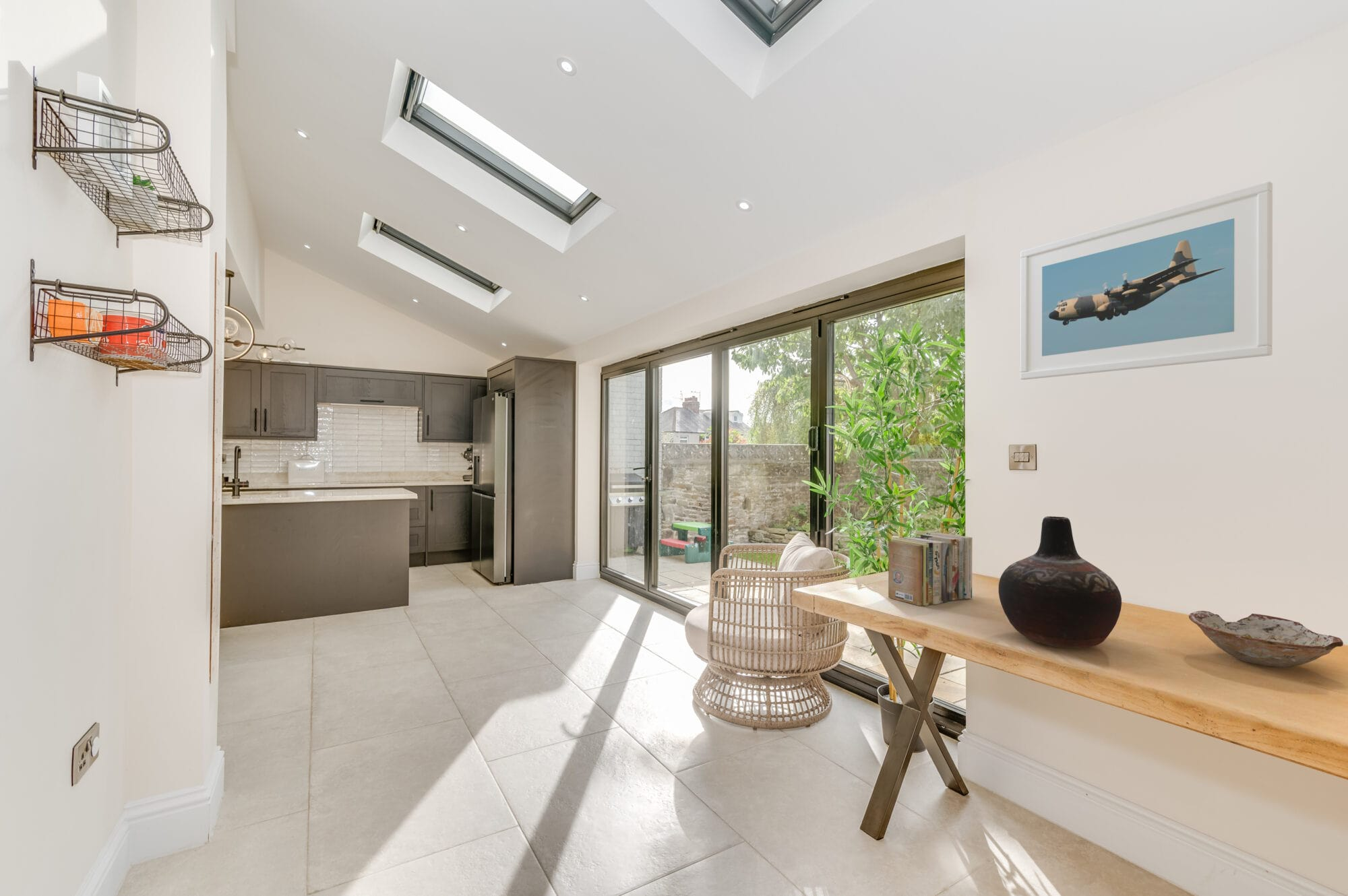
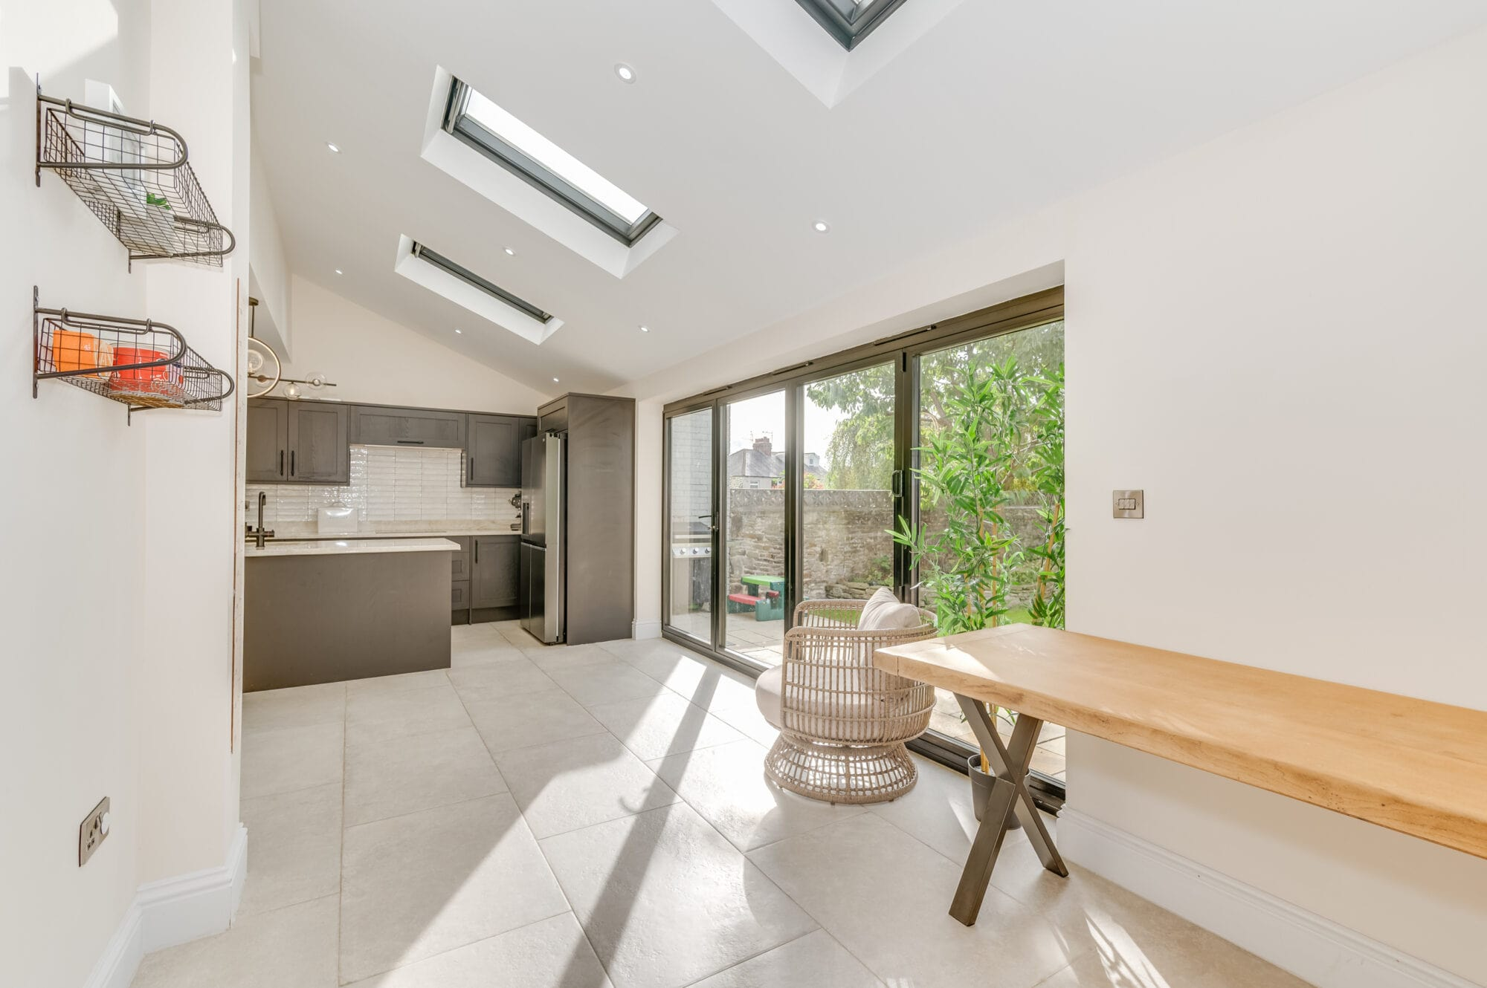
- vase (1057, 578)
- bowl (1262, 643)
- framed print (1128, 295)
- books (930, 567)
